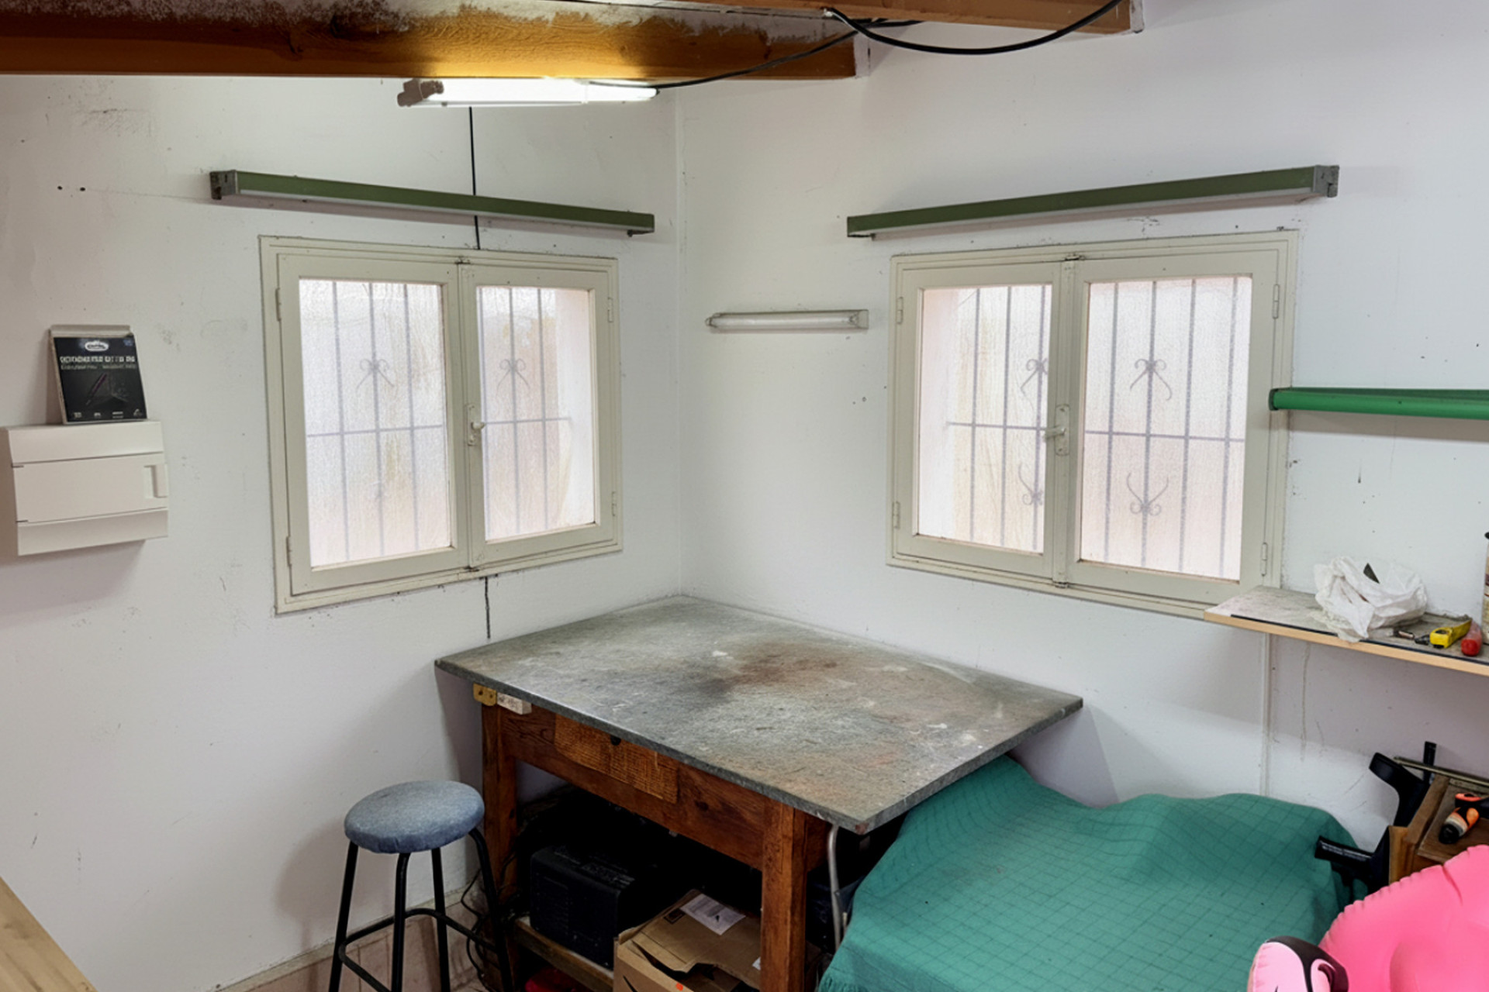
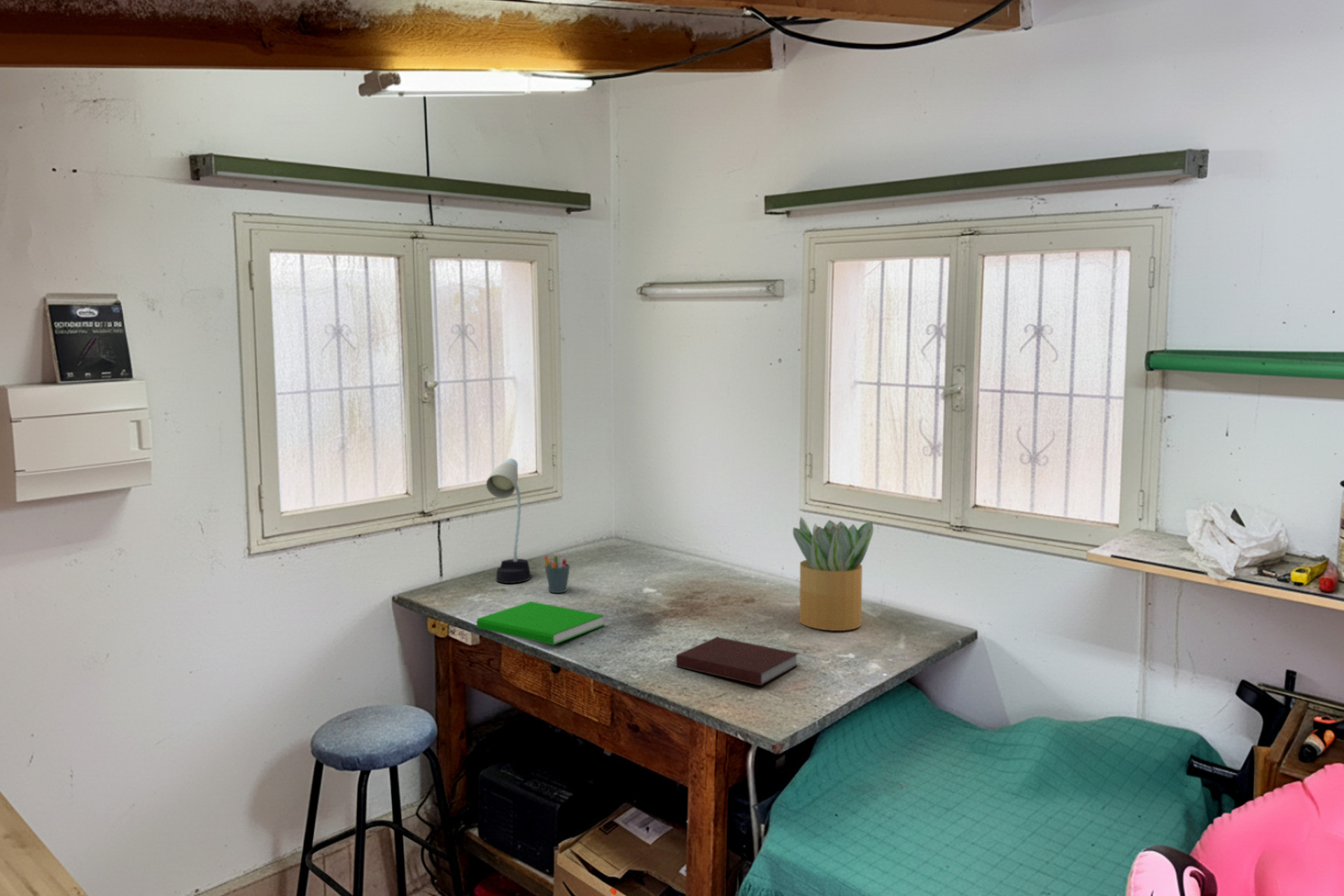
+ desk lamp (517, 519)
+ potted plant (834, 571)
+ pen holder (556, 571)
+ notebook (737, 659)
+ book (540, 622)
